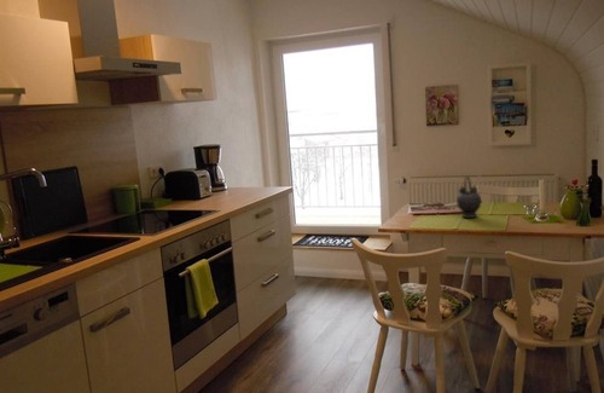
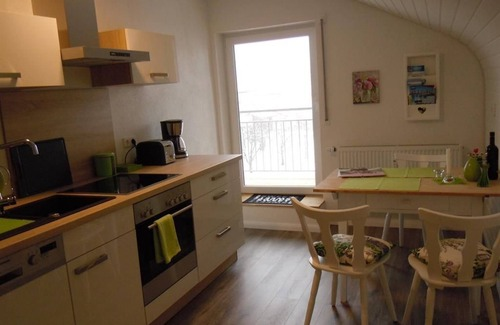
- teapot (469, 196)
